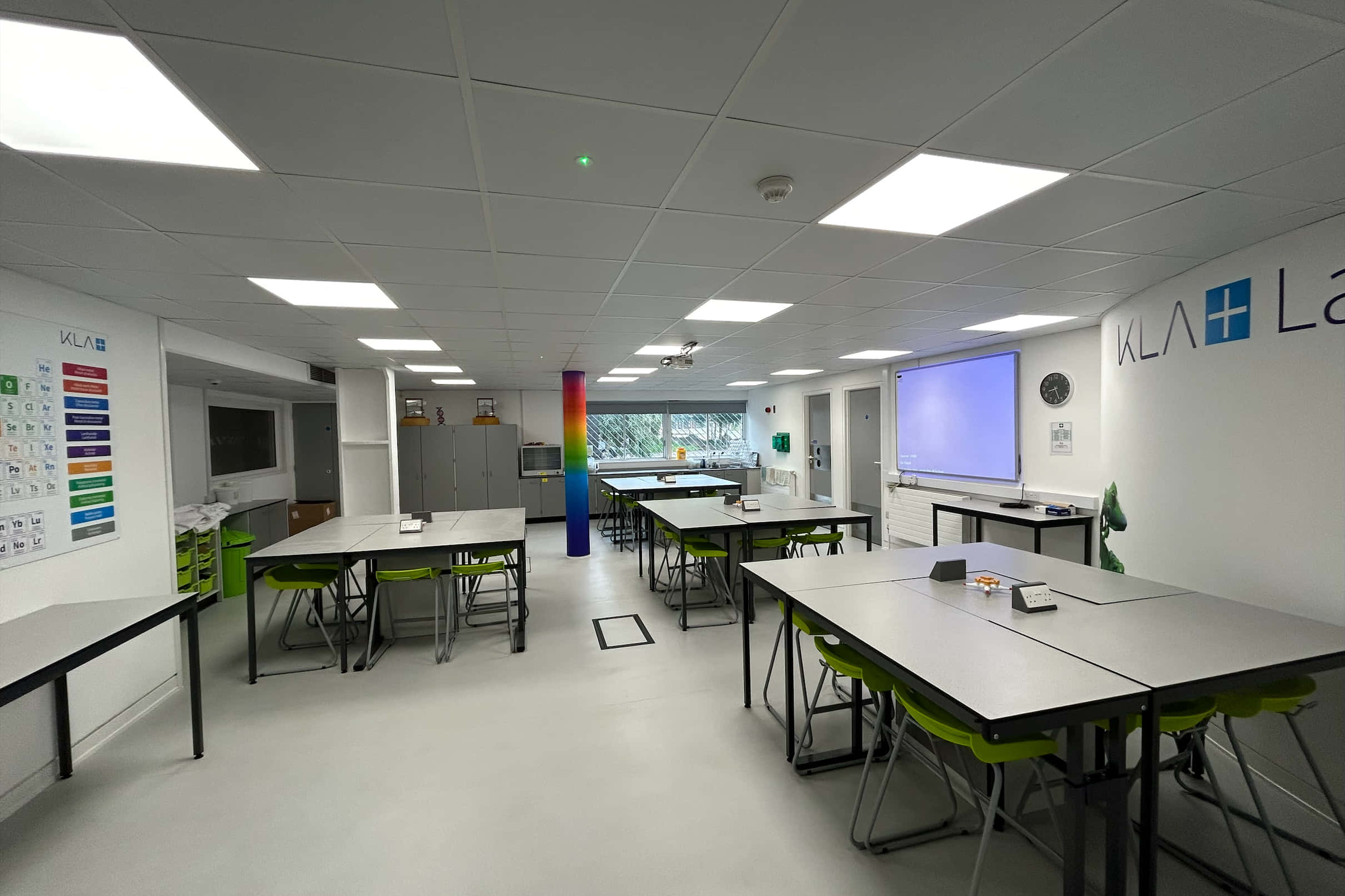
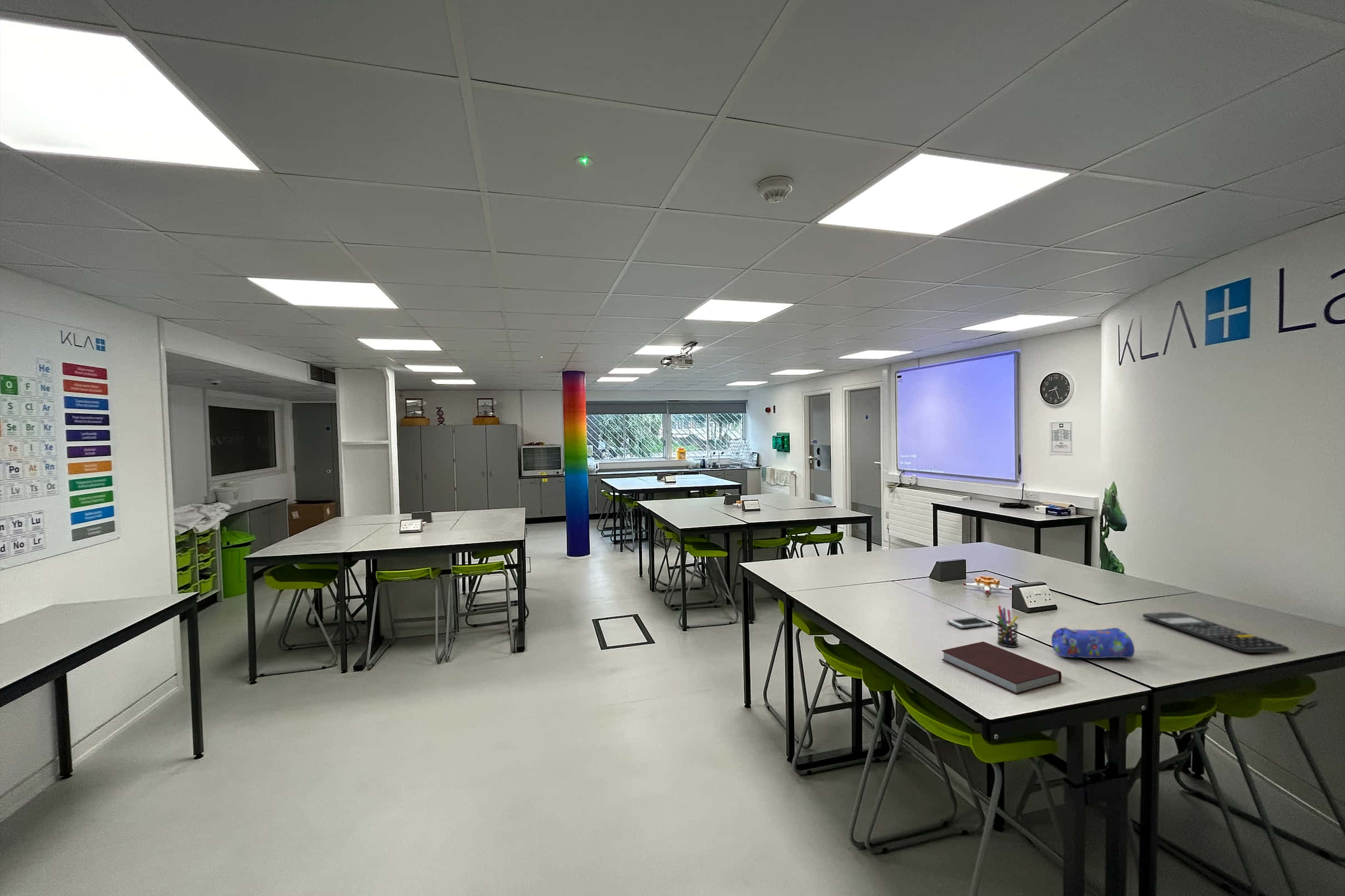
+ pencil case (1091, 642)
+ calculator (1209, 630)
+ notebook (998, 665)
+ pen holder (1005, 625)
+ cell phone (969, 623)
